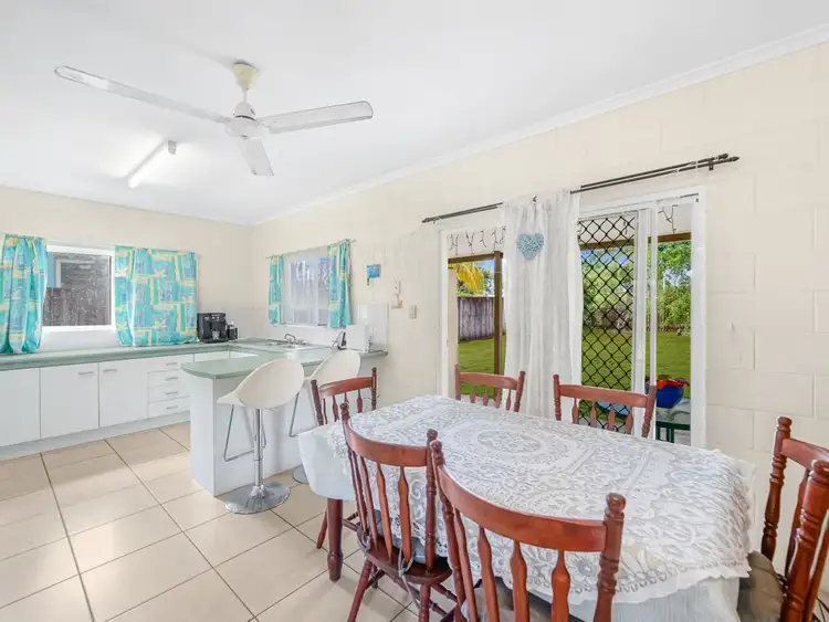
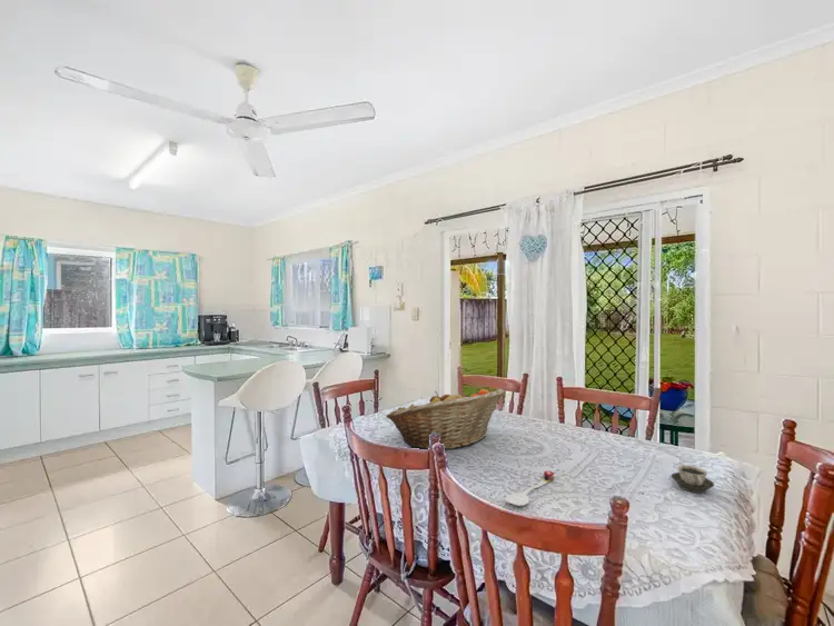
+ fruit basket (447, 413)
+ spoon (532, 487)
+ cup (692, 478)
